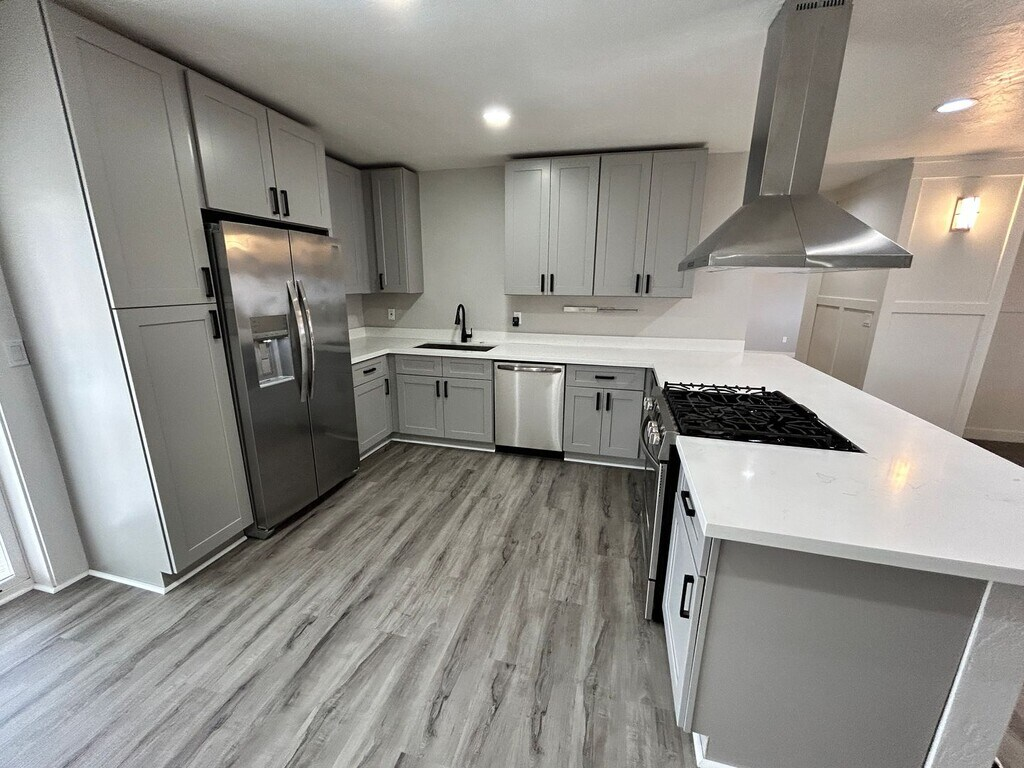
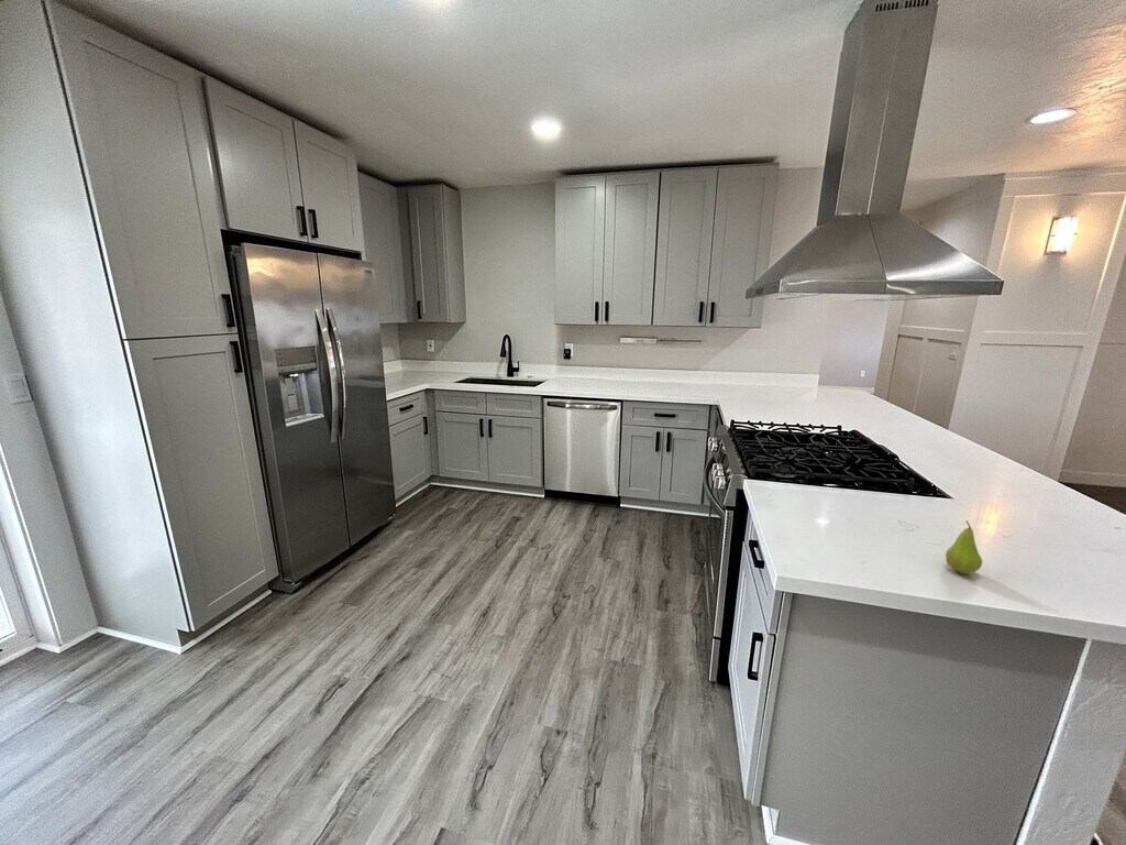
+ fruit (965, 546)
